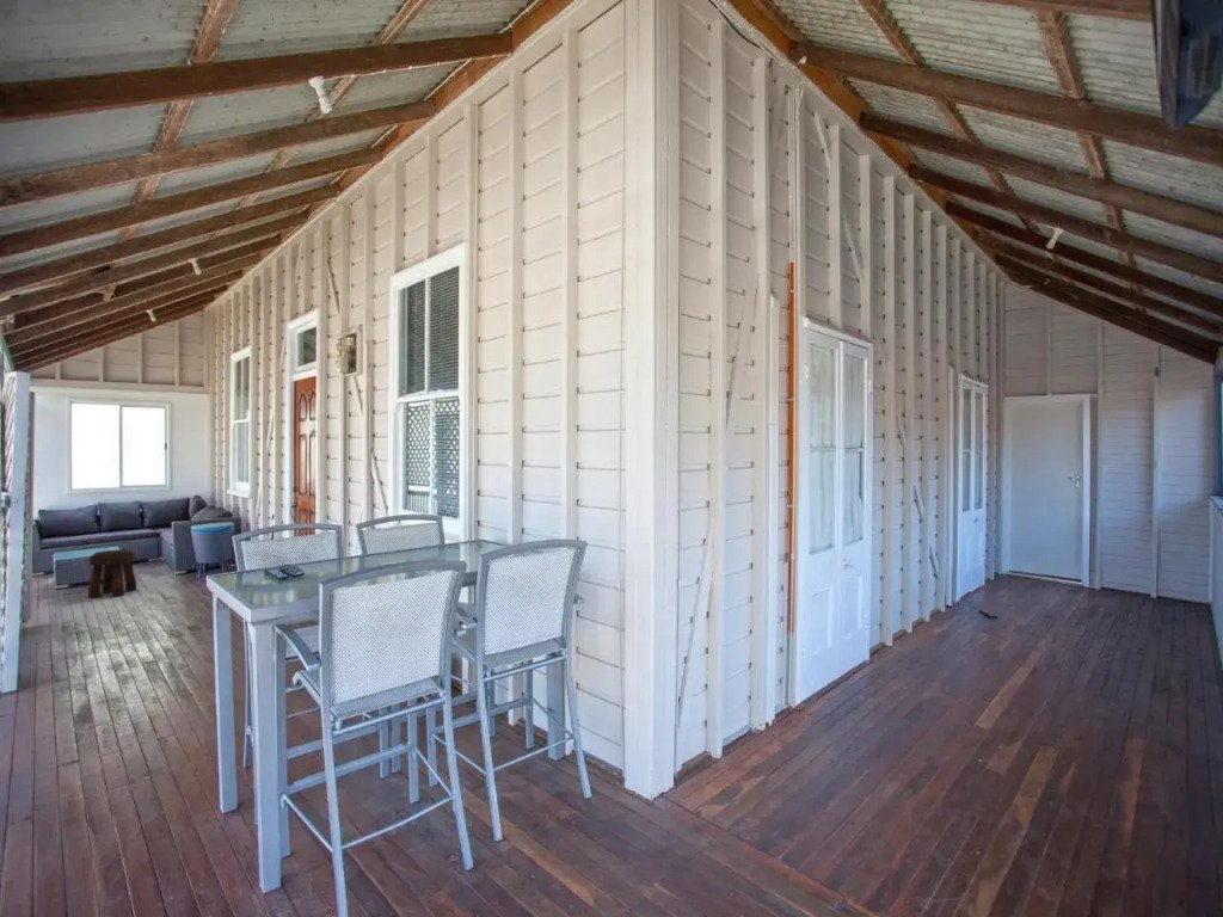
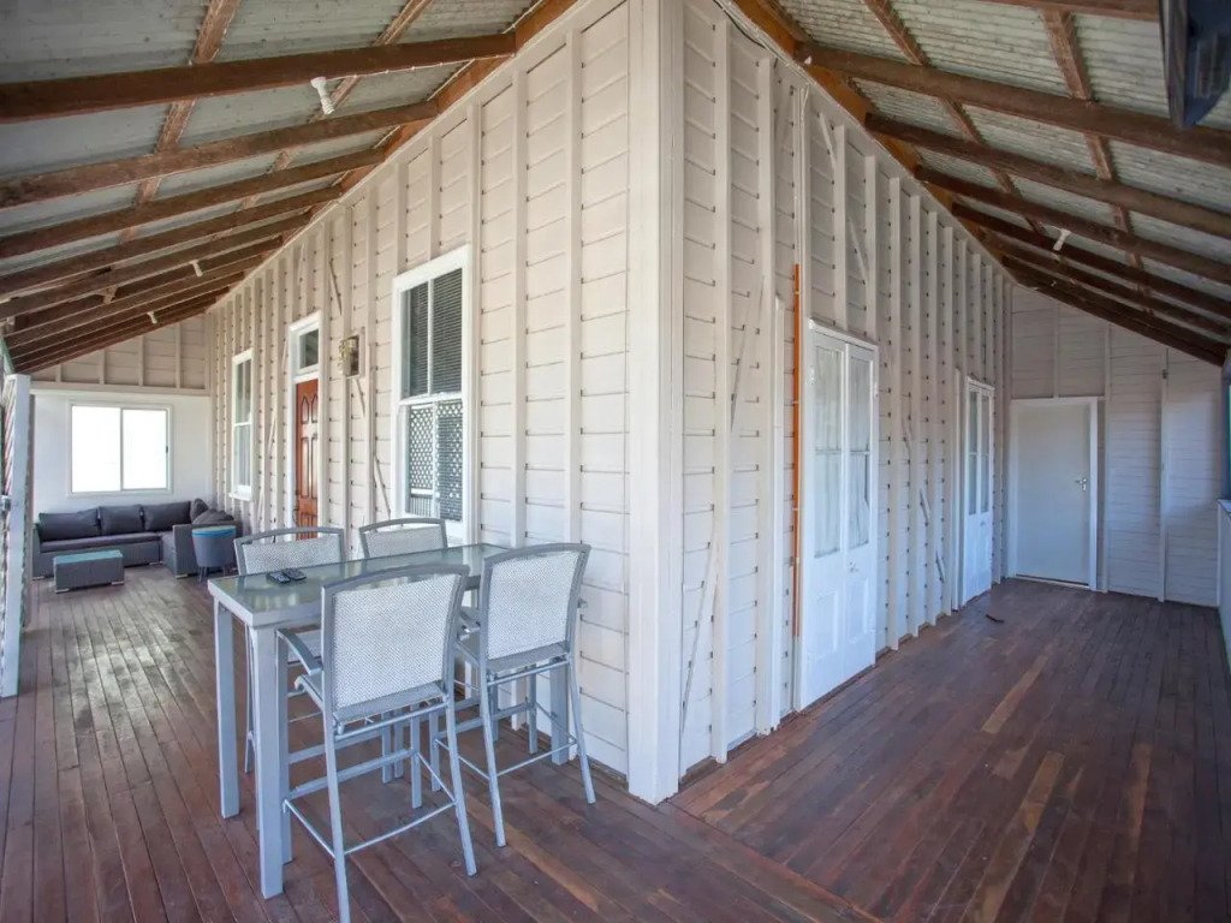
- stool (112, 572)
